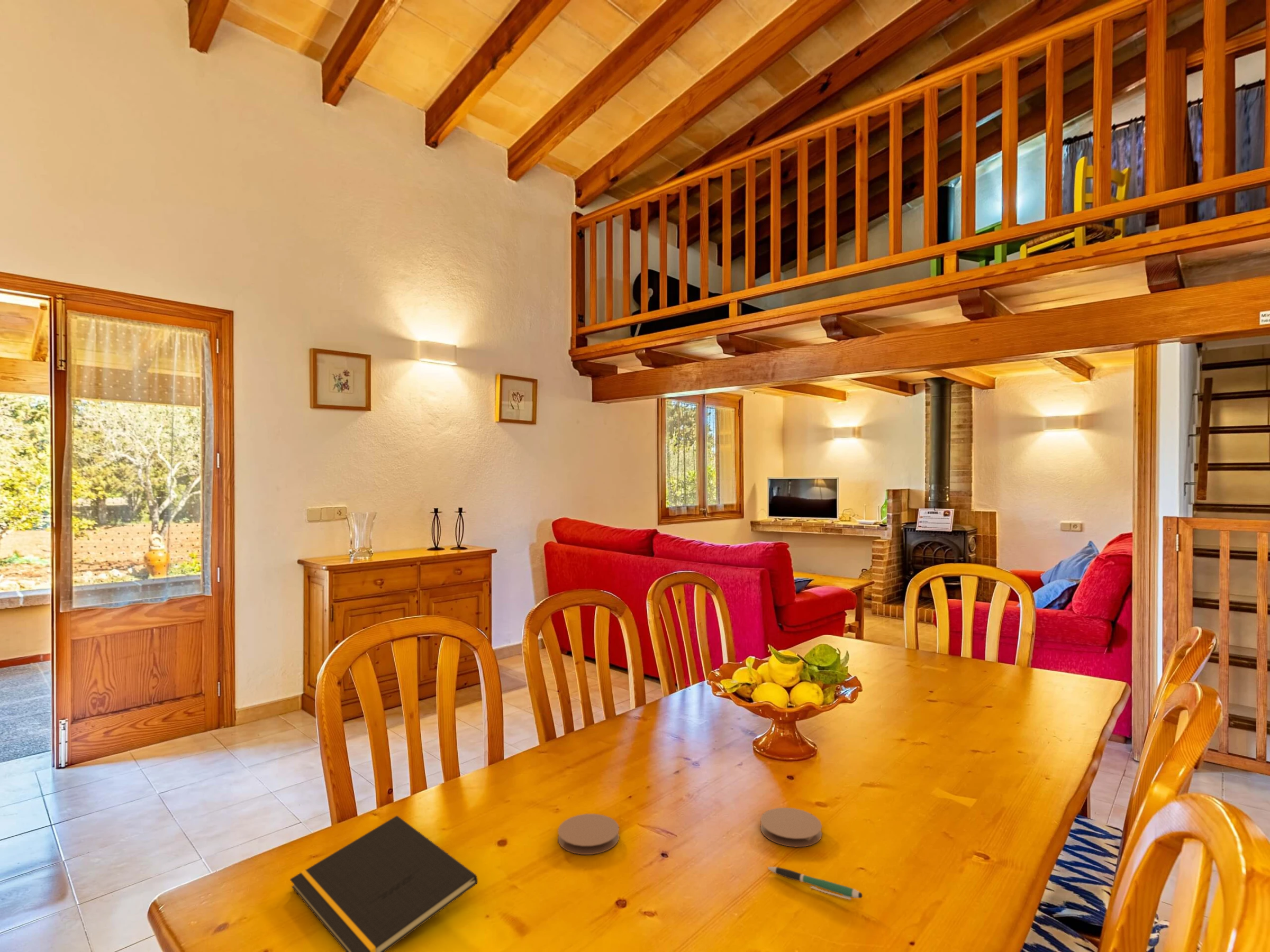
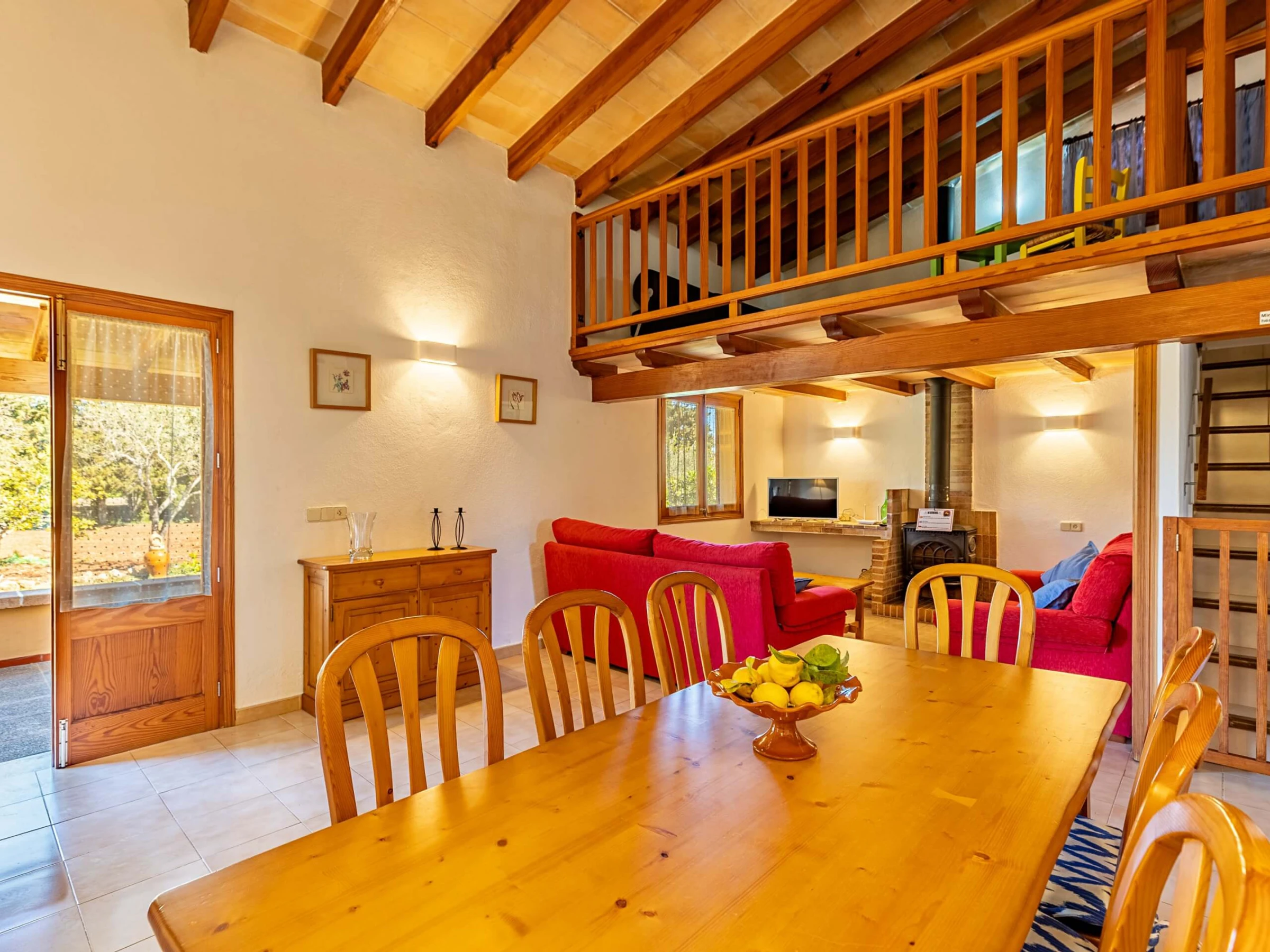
- pen (813, 881)
- notepad (382, 881)
- coaster (588, 833)
- coaster (791, 826)
